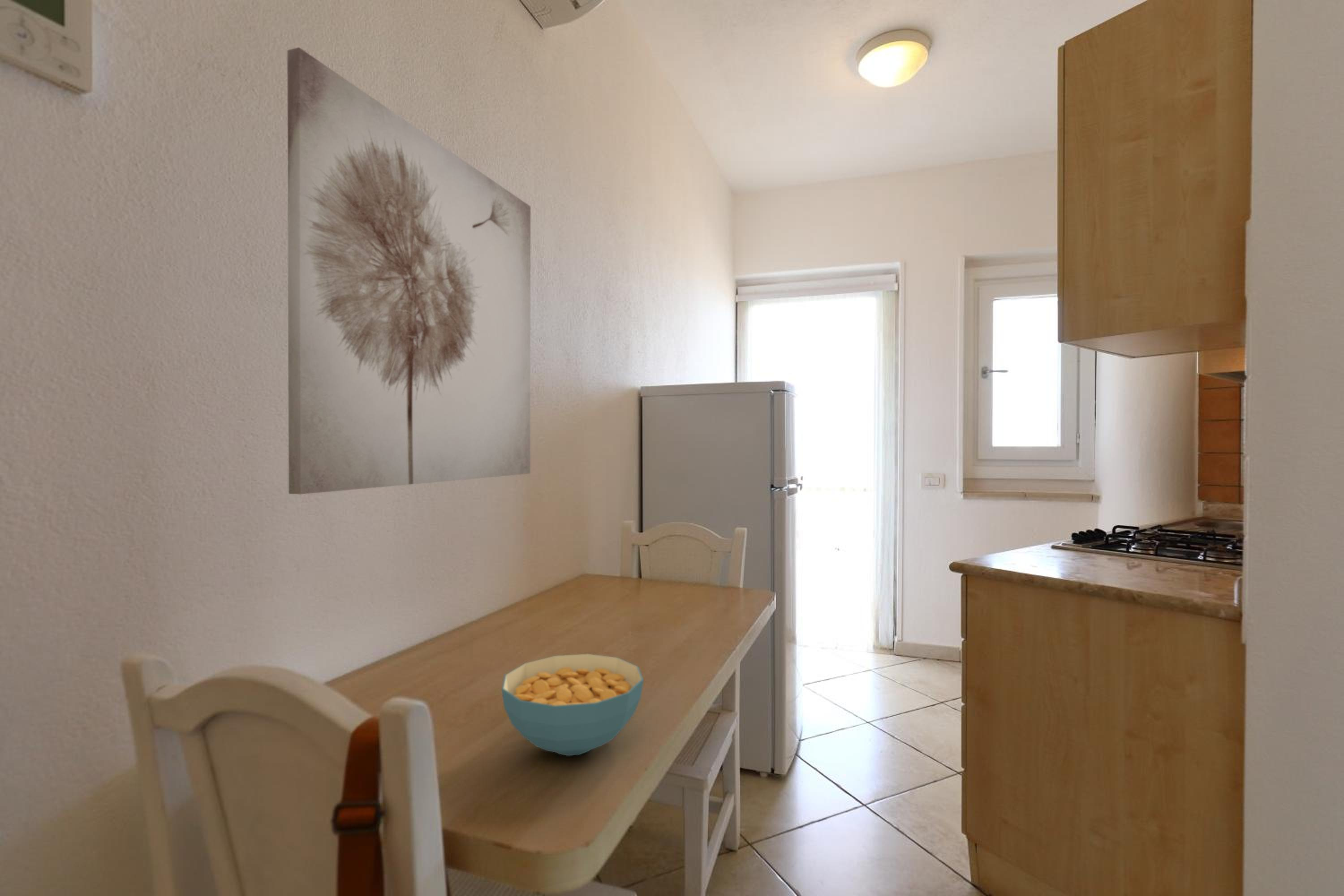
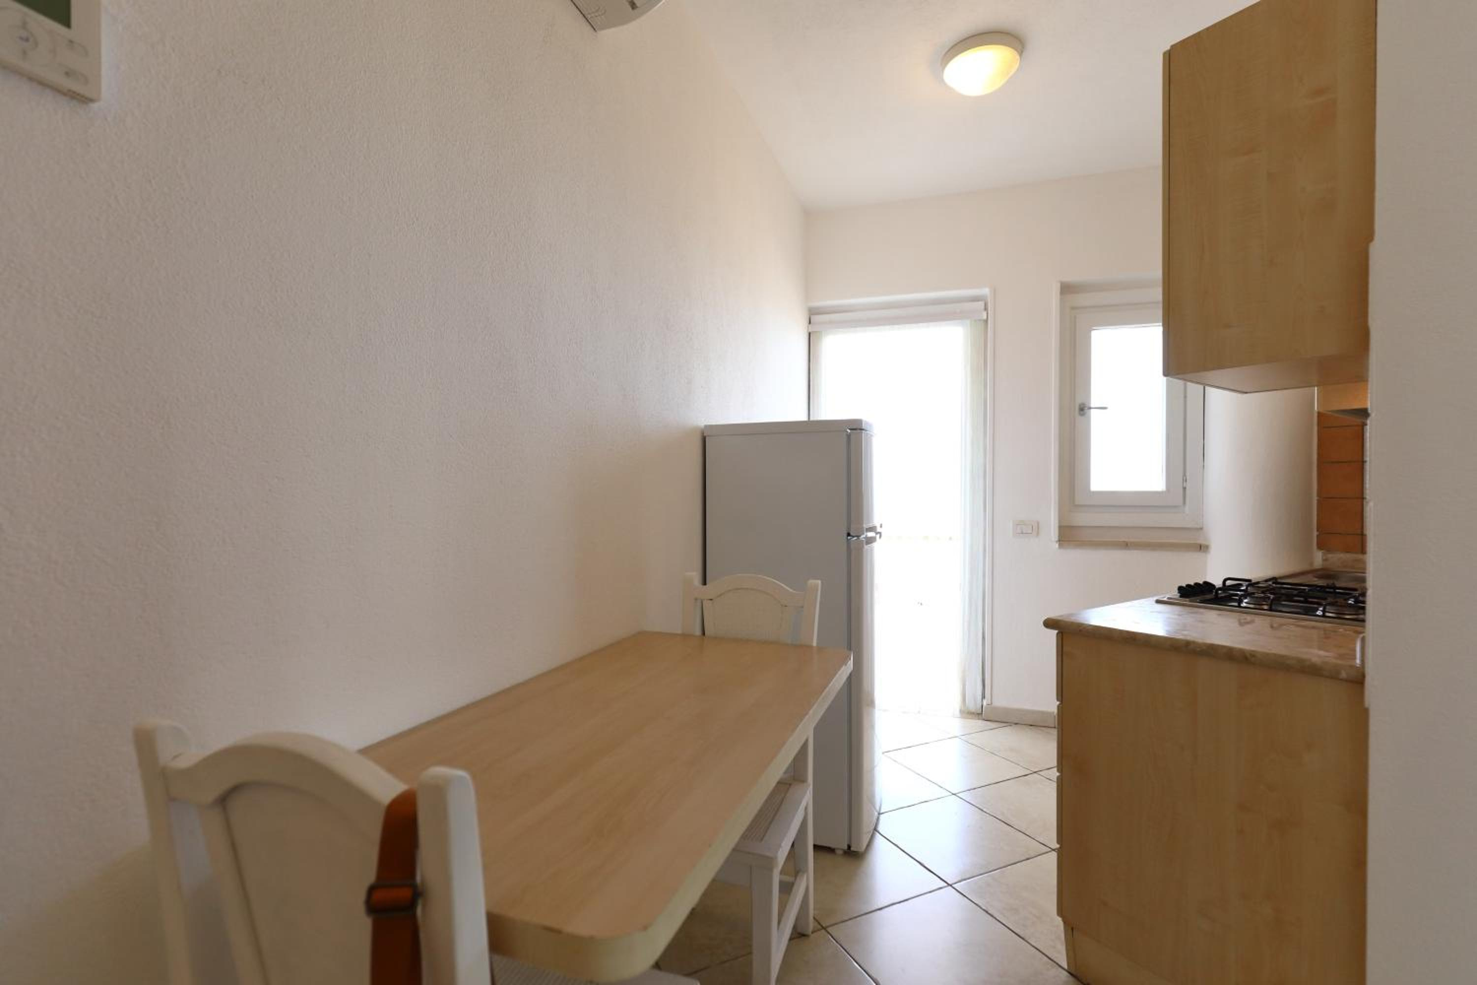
- cereal bowl (573, 711)
- wall art (439, 314)
